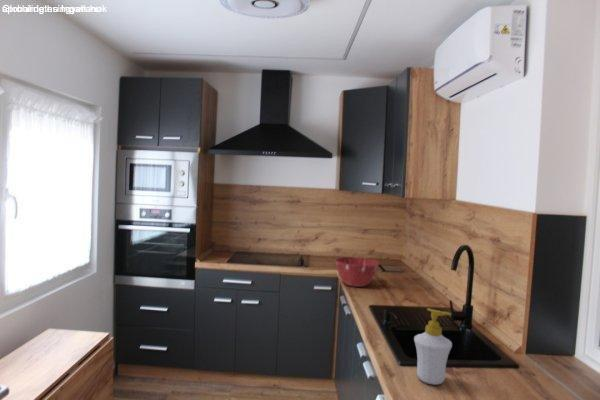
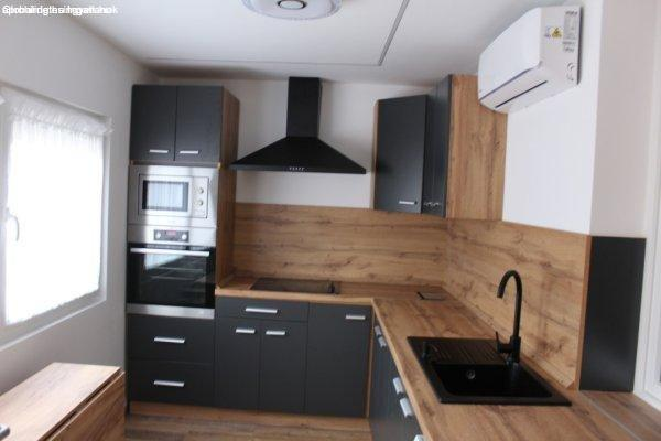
- soap bottle (432, 344)
- mixing bowl (356, 272)
